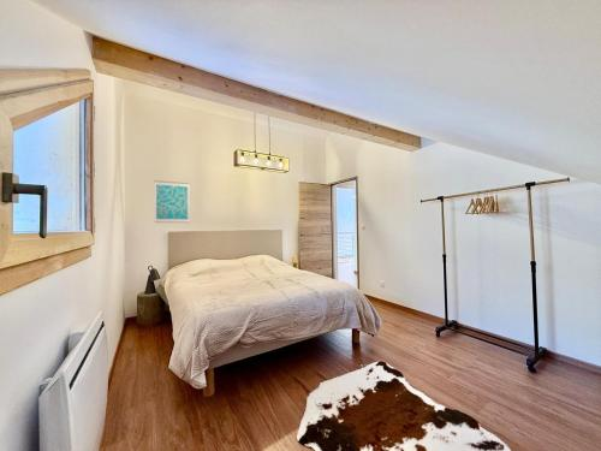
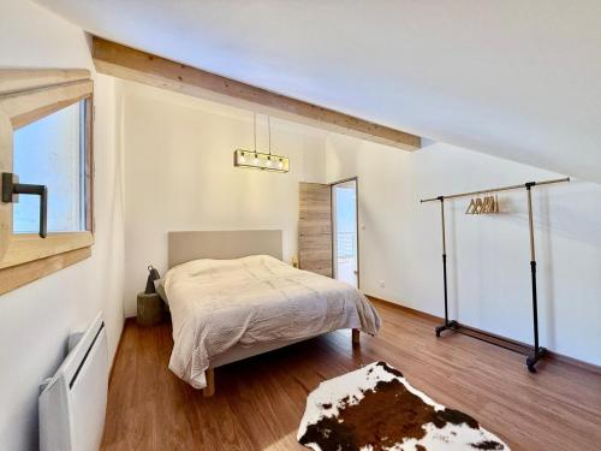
- wall art (172, 202)
